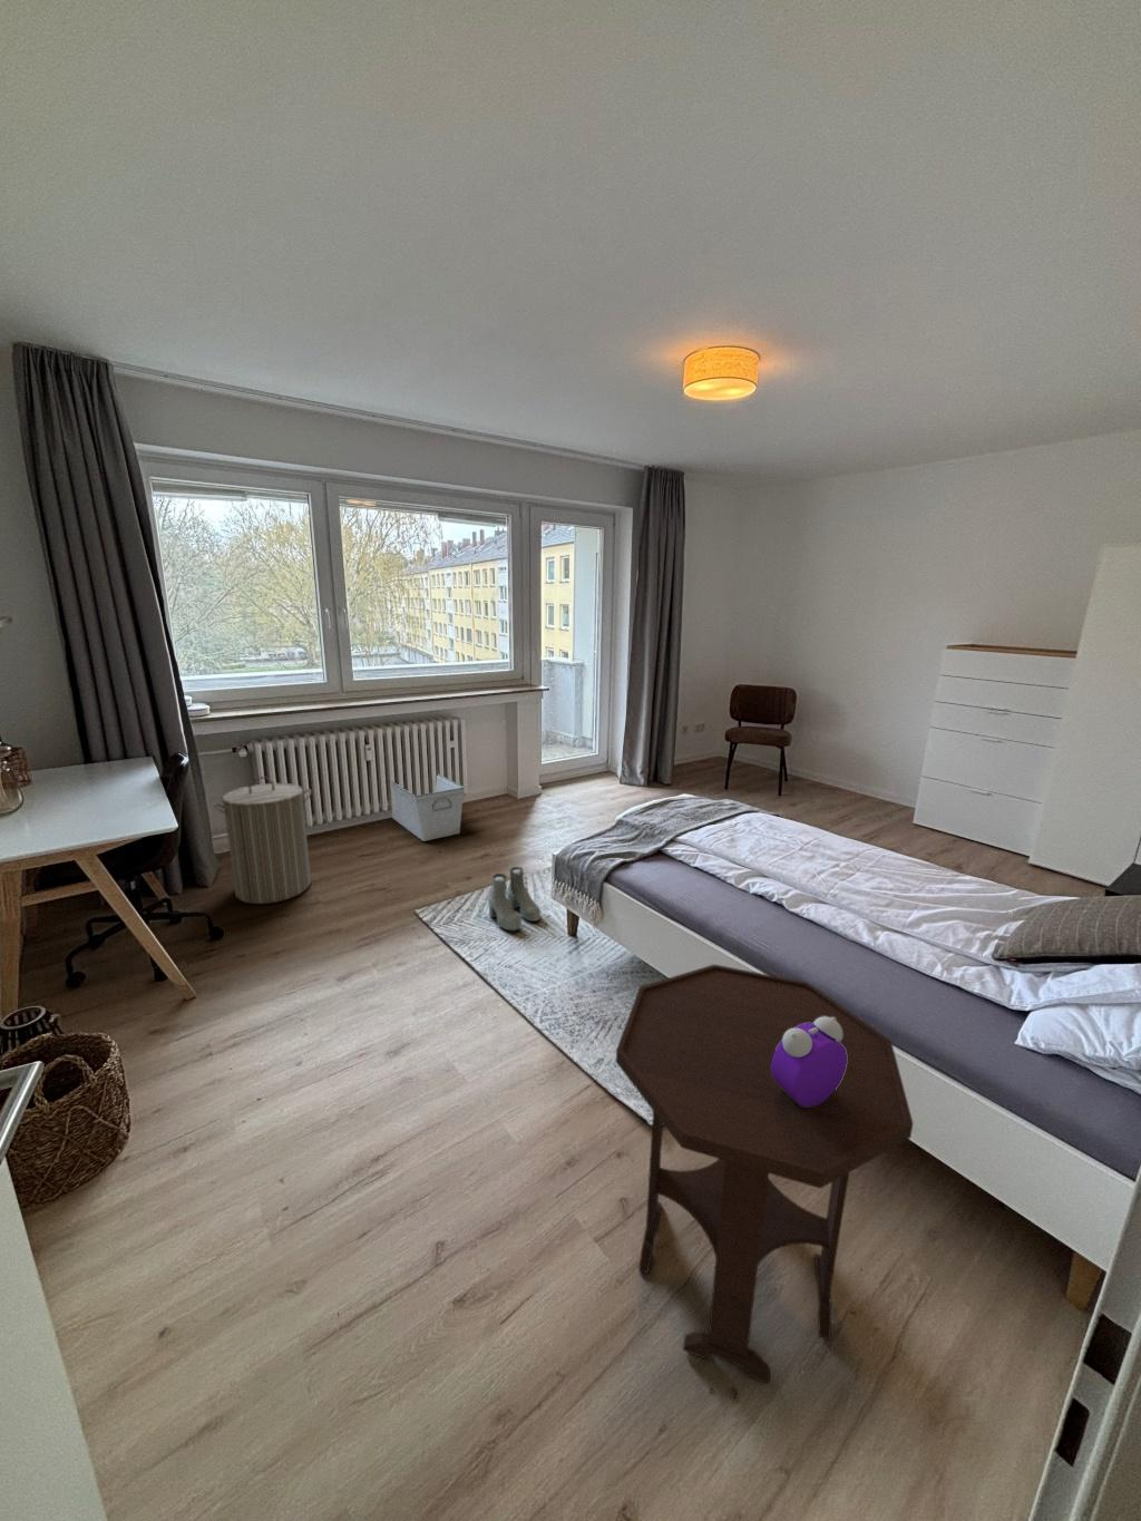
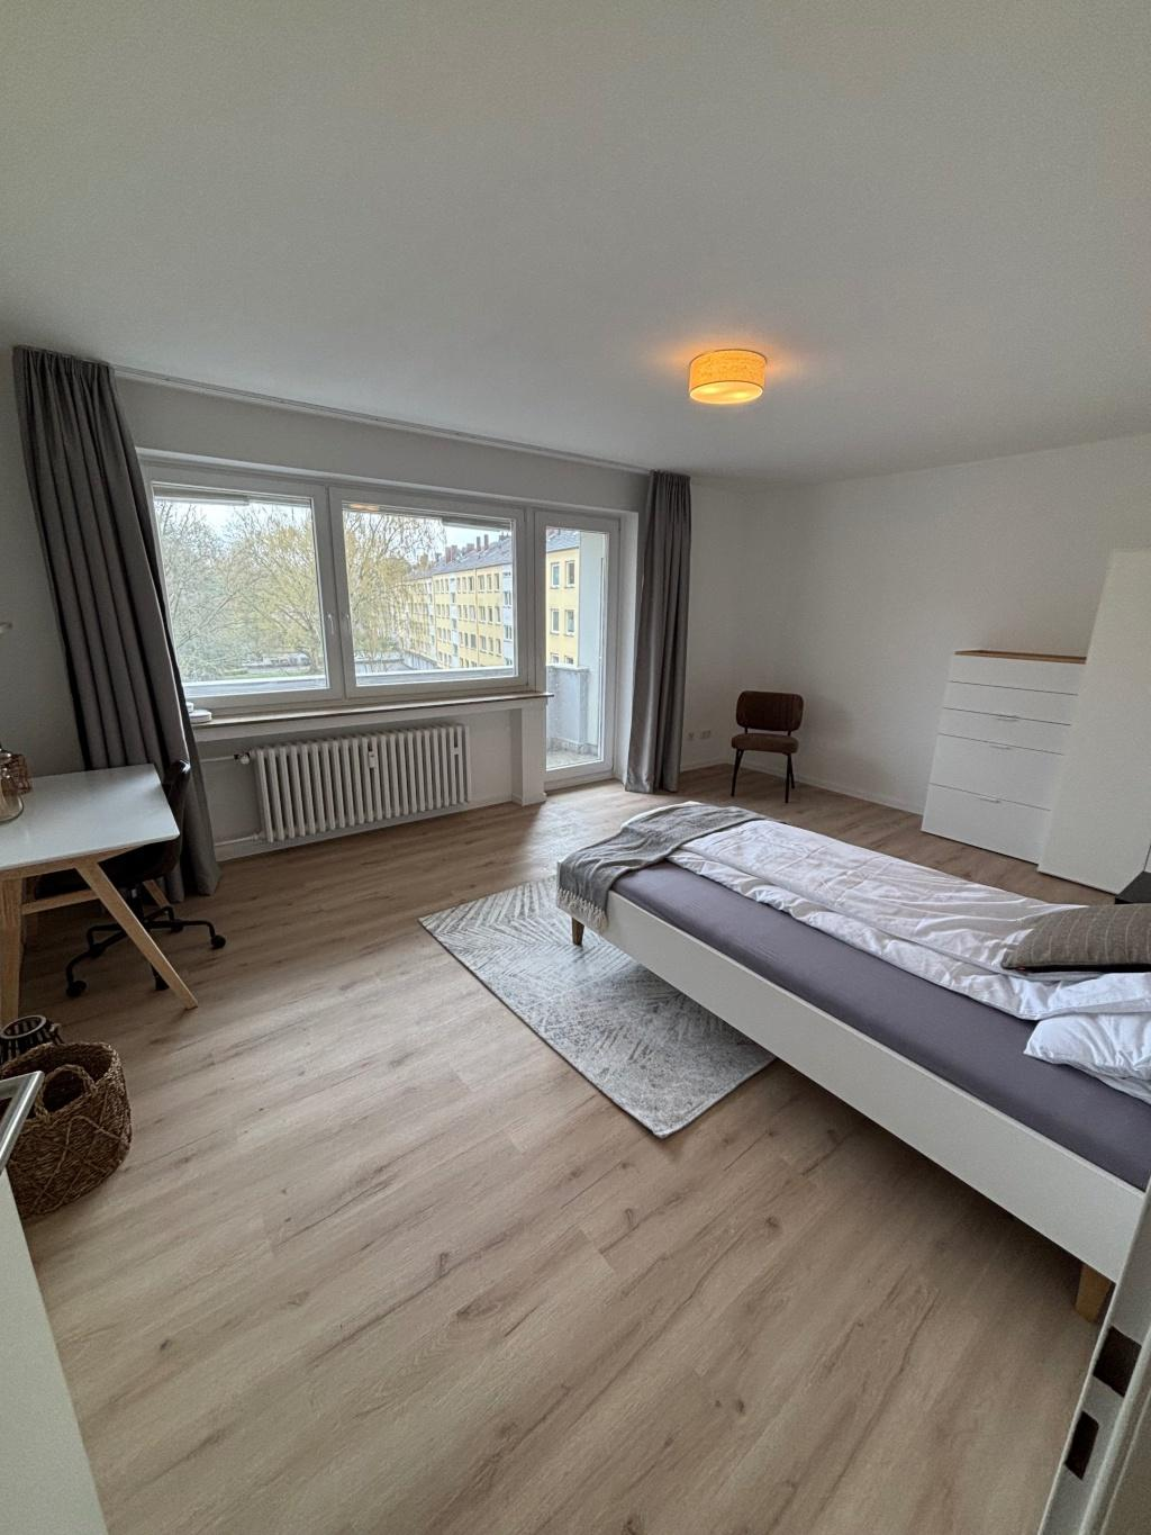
- laundry hamper (267, 833)
- alarm clock (810, 1055)
- side table (743, 1160)
- boots (514, 895)
- storage bin (423, 803)
